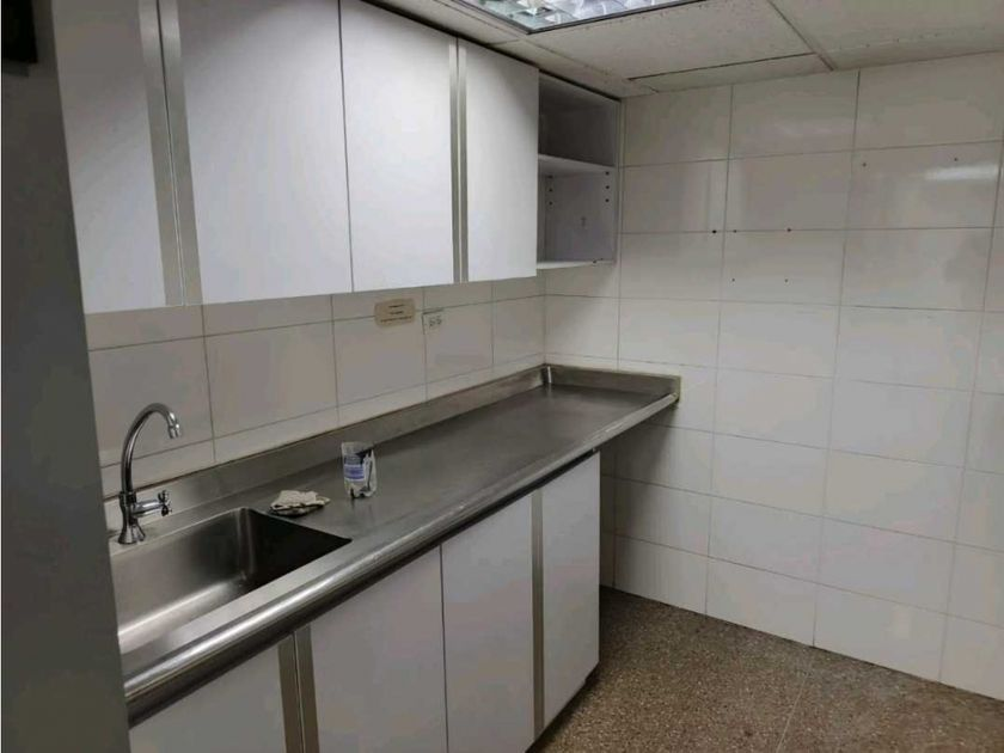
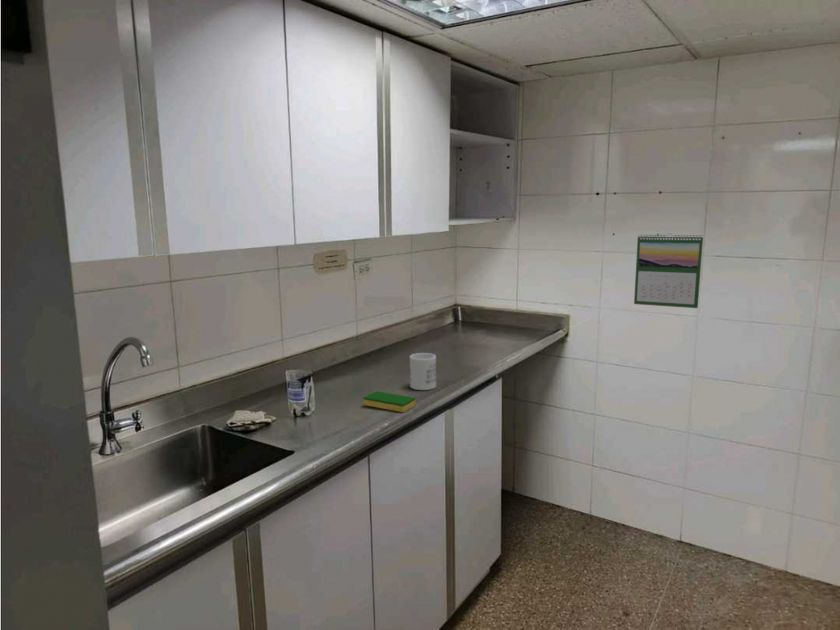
+ mug (425, 369)
+ calendar (667, 270)
+ dish sponge (389, 401)
